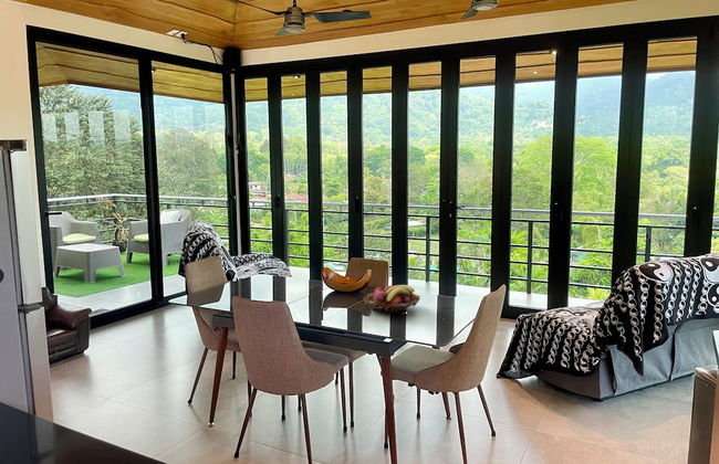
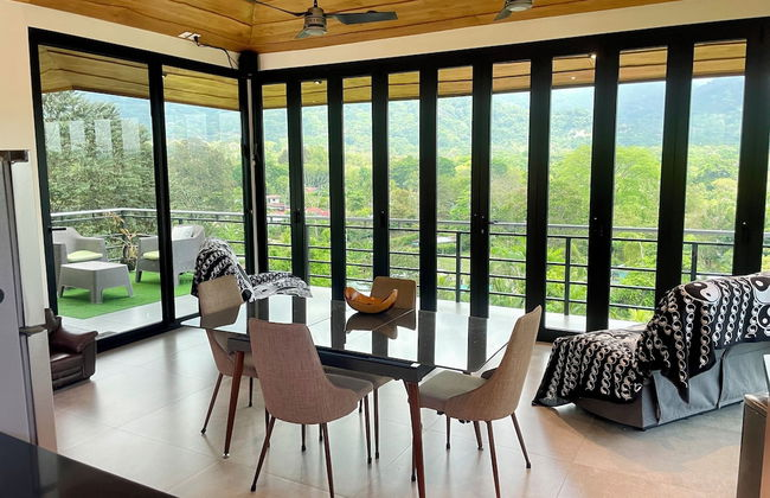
- fruit basket (392, 297)
